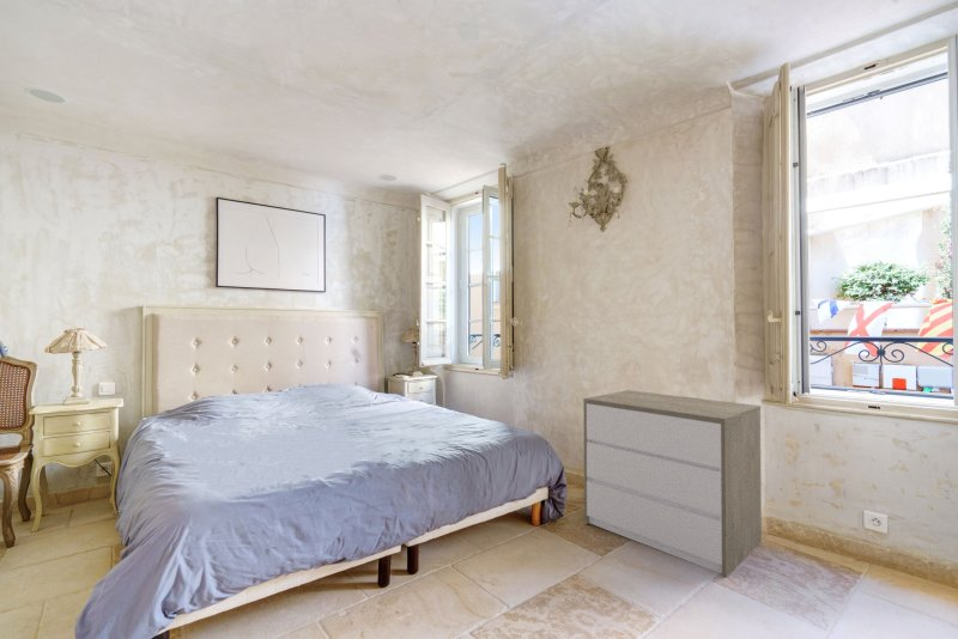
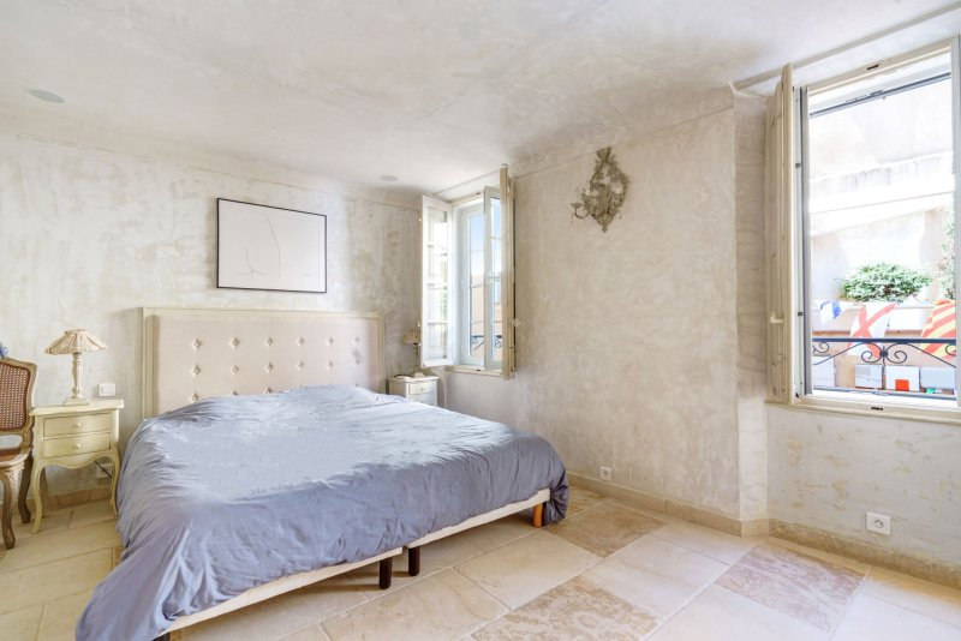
- dresser (668, 467)
